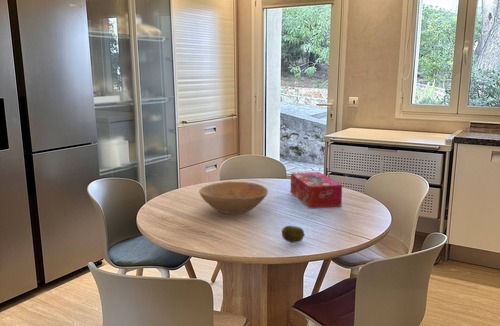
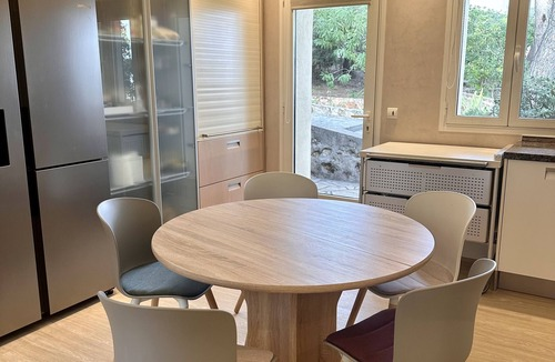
- bowl (234, 200)
- fruit (292, 234)
- tissue box (314, 188)
